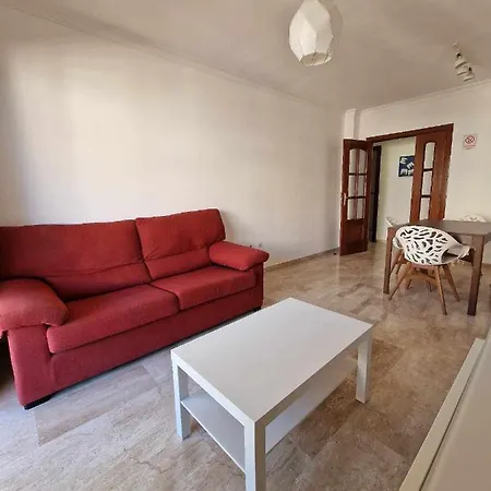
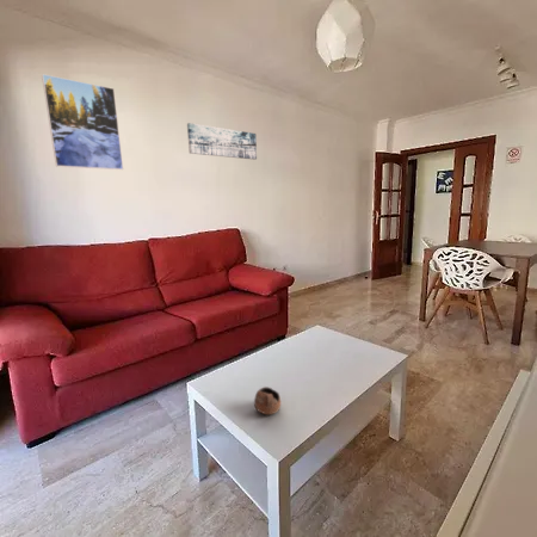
+ cup (266, 399)
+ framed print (85, 125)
+ wall art (224, 142)
